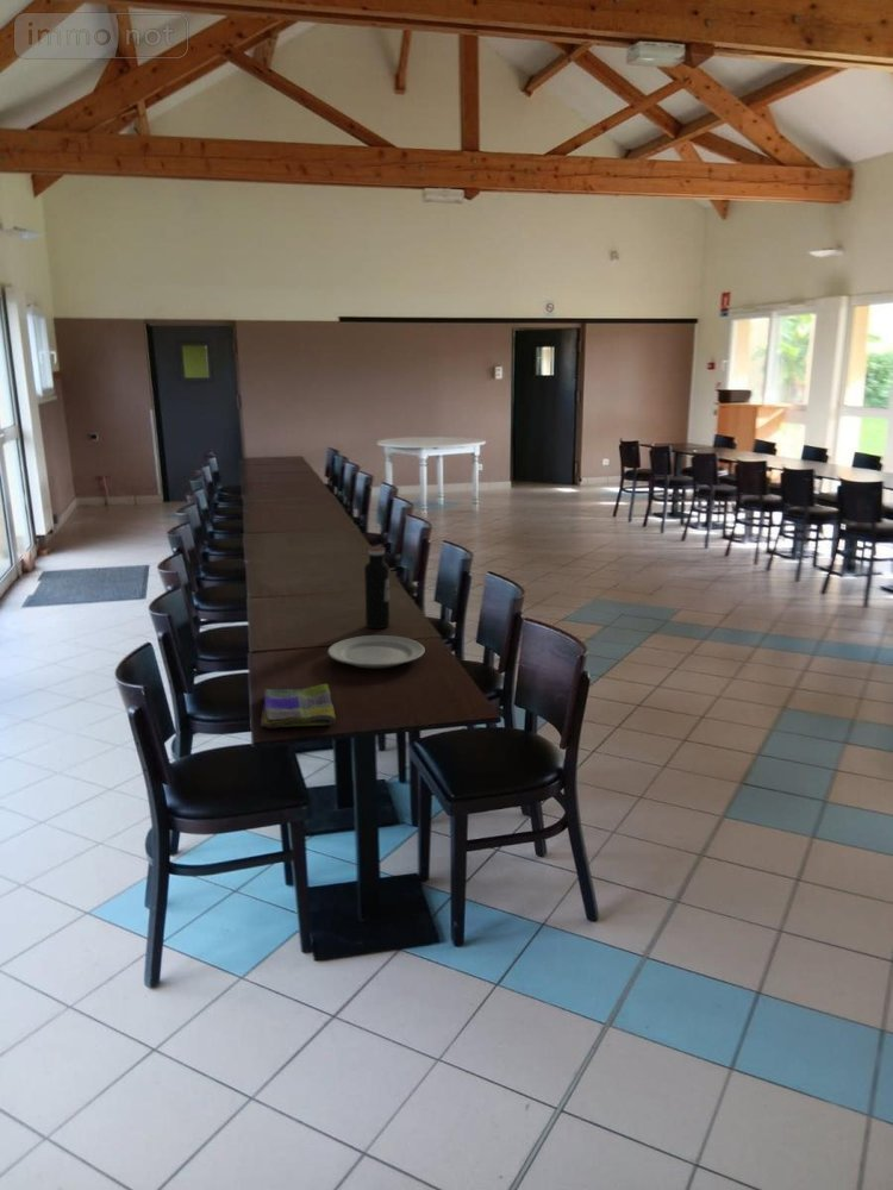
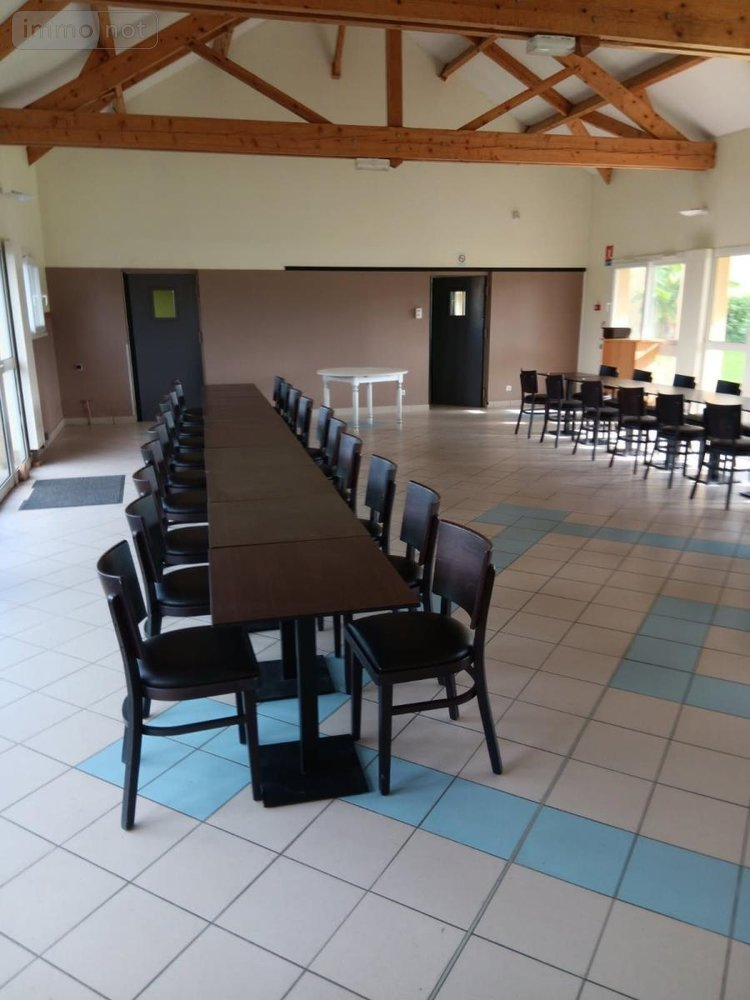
- chinaware (376, 653)
- dish towel (298, 704)
- water bottle (376, 587)
